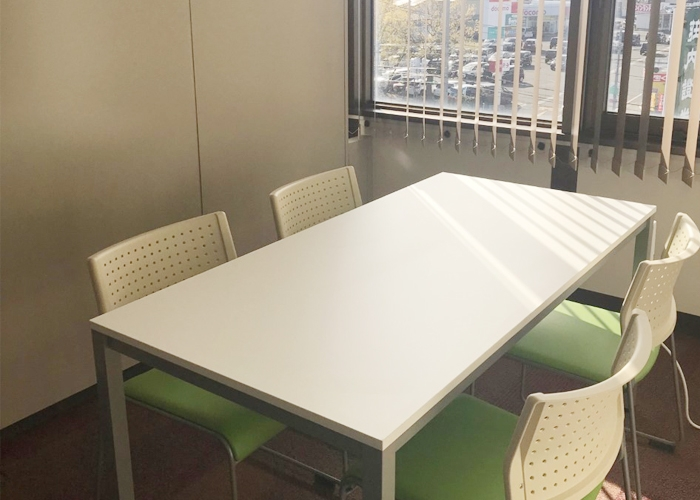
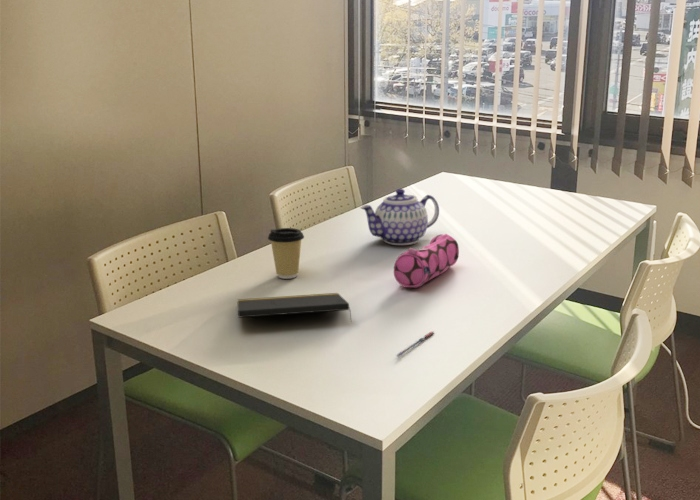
+ notepad (291, 304)
+ teapot (400, 214)
+ pencil case (428, 258)
+ coffee cup (286, 252)
+ pen (415, 343)
